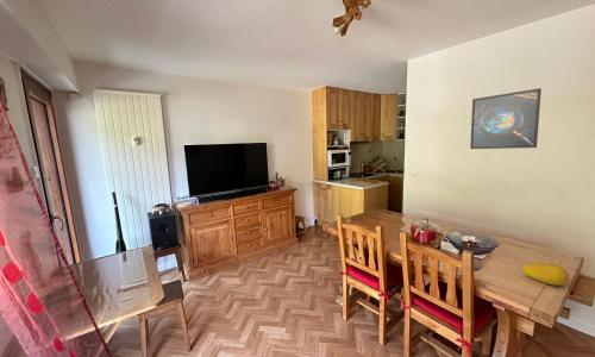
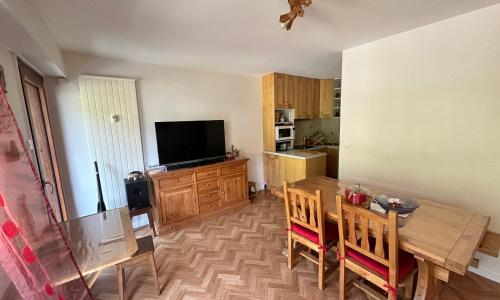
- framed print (502, 121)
- fruit (544, 271)
